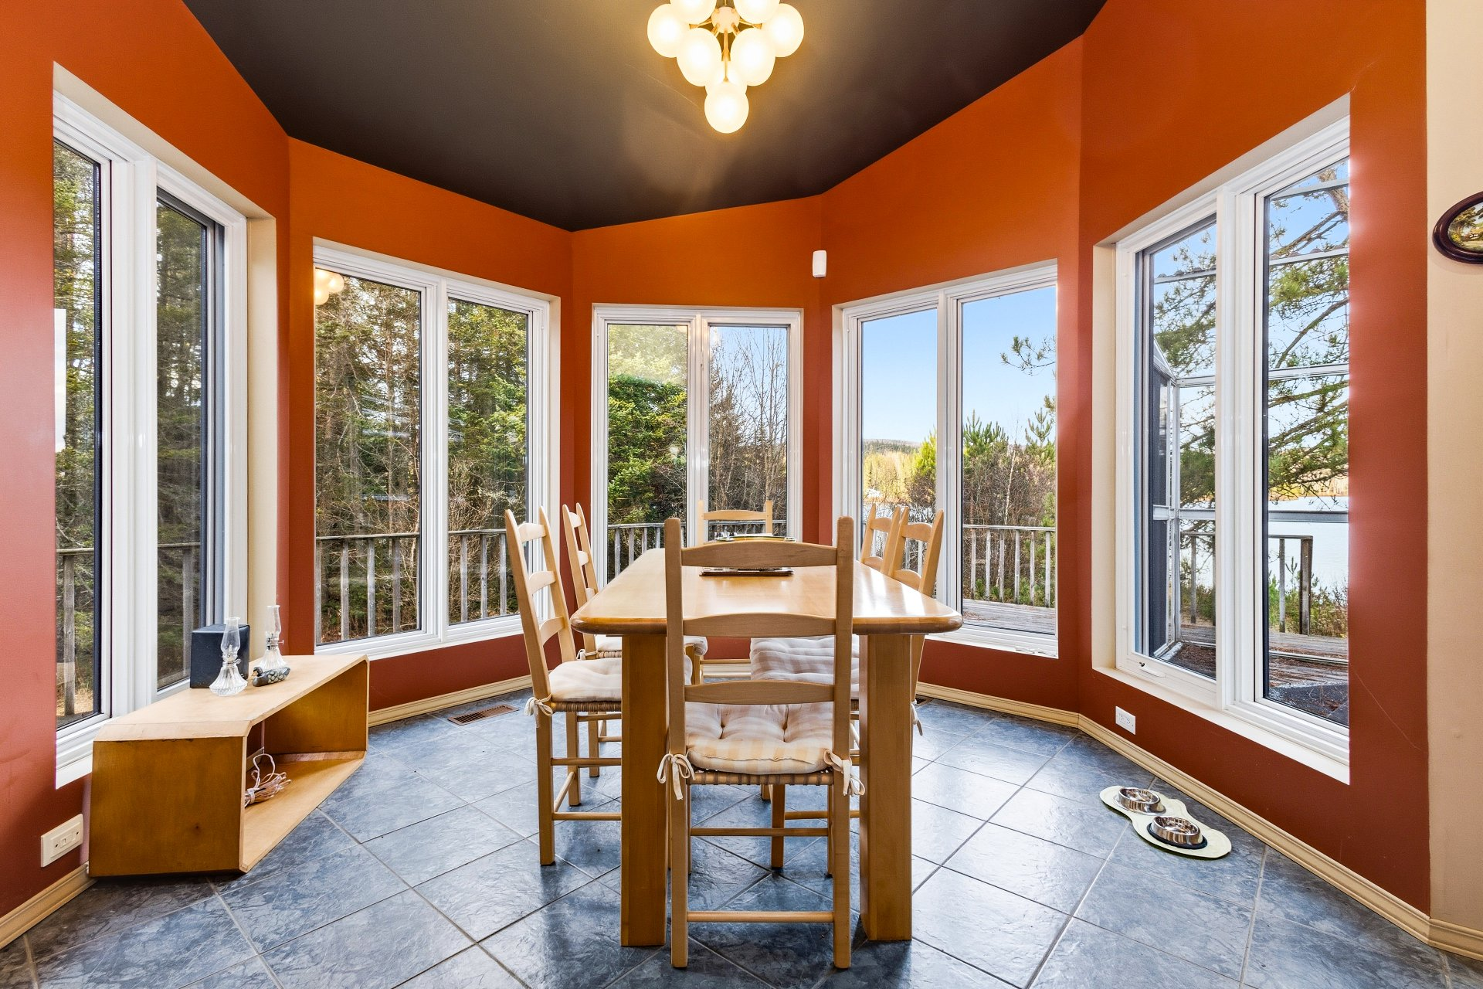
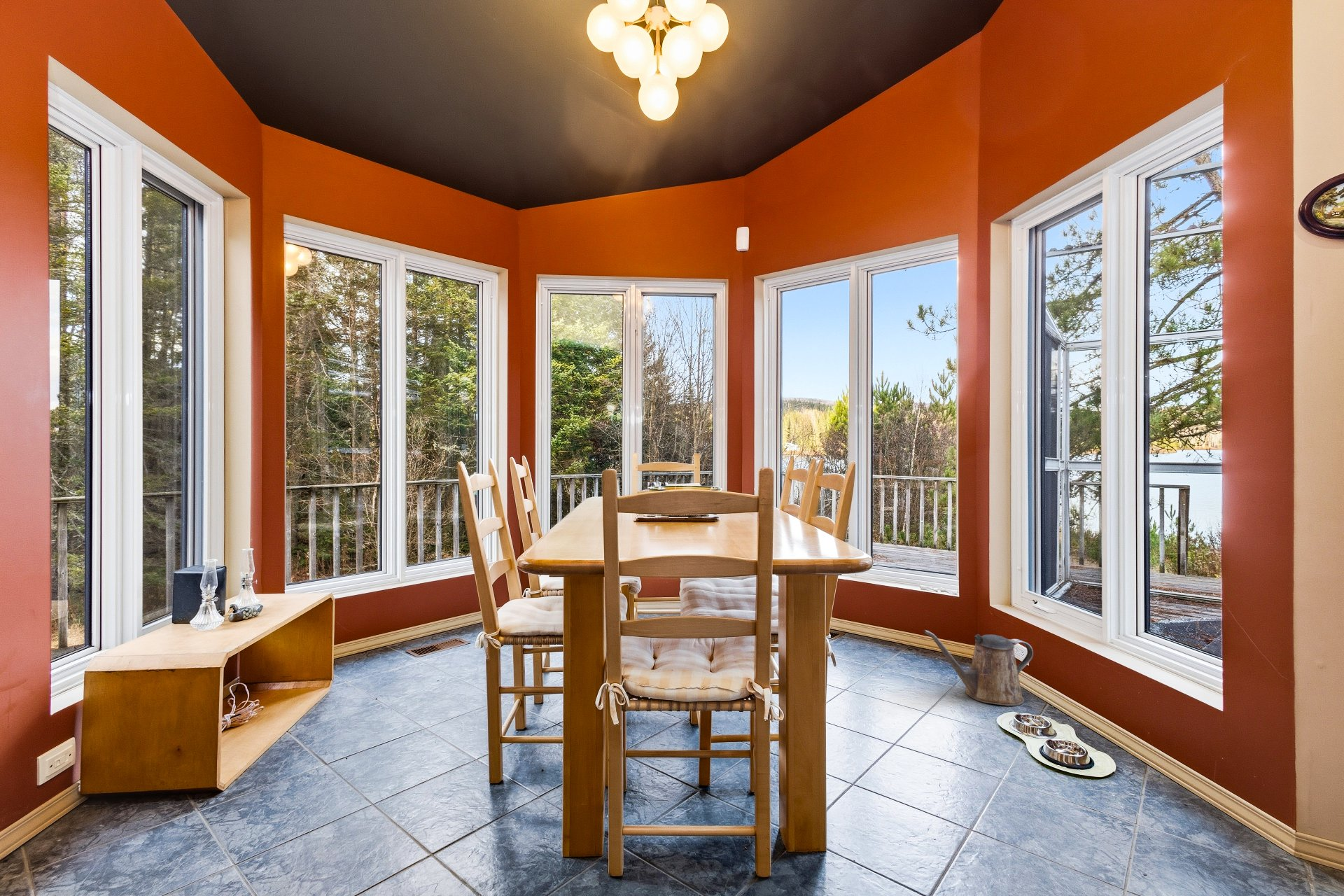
+ watering can (978, 662)
